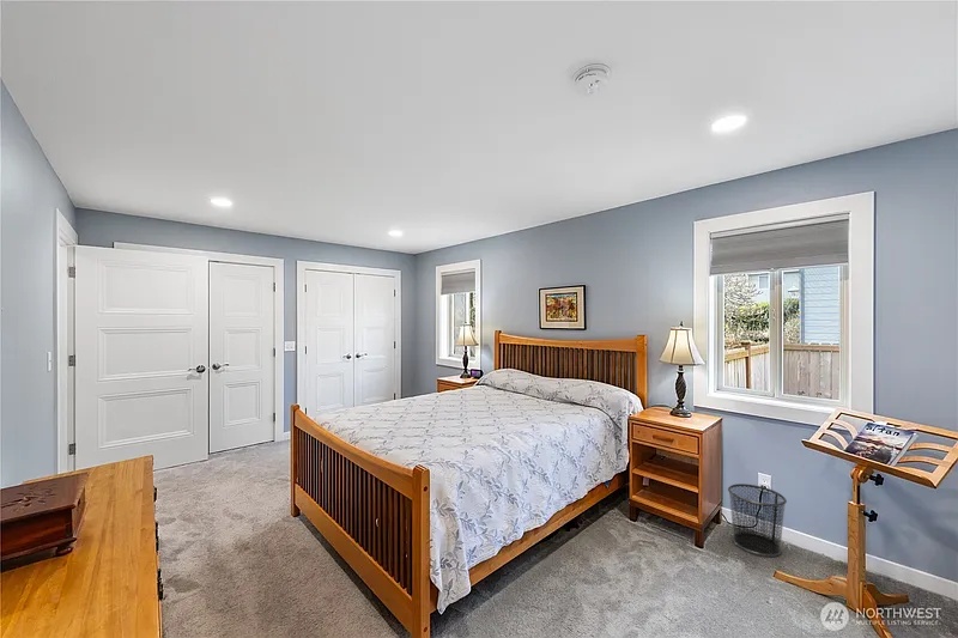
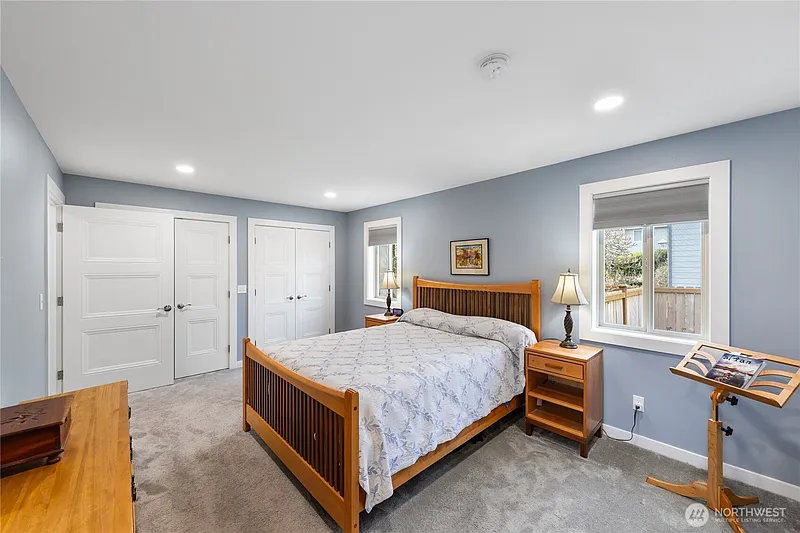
- waste bin (756, 518)
